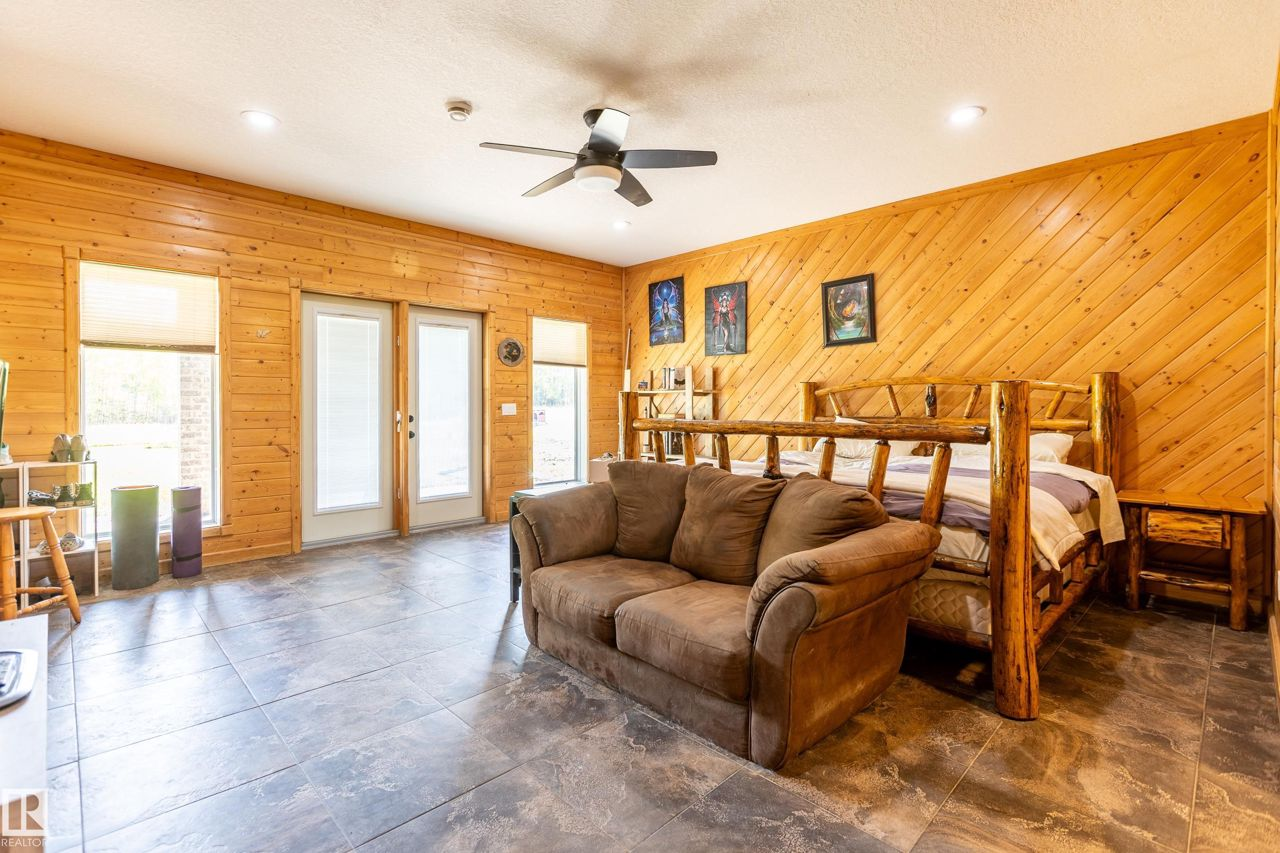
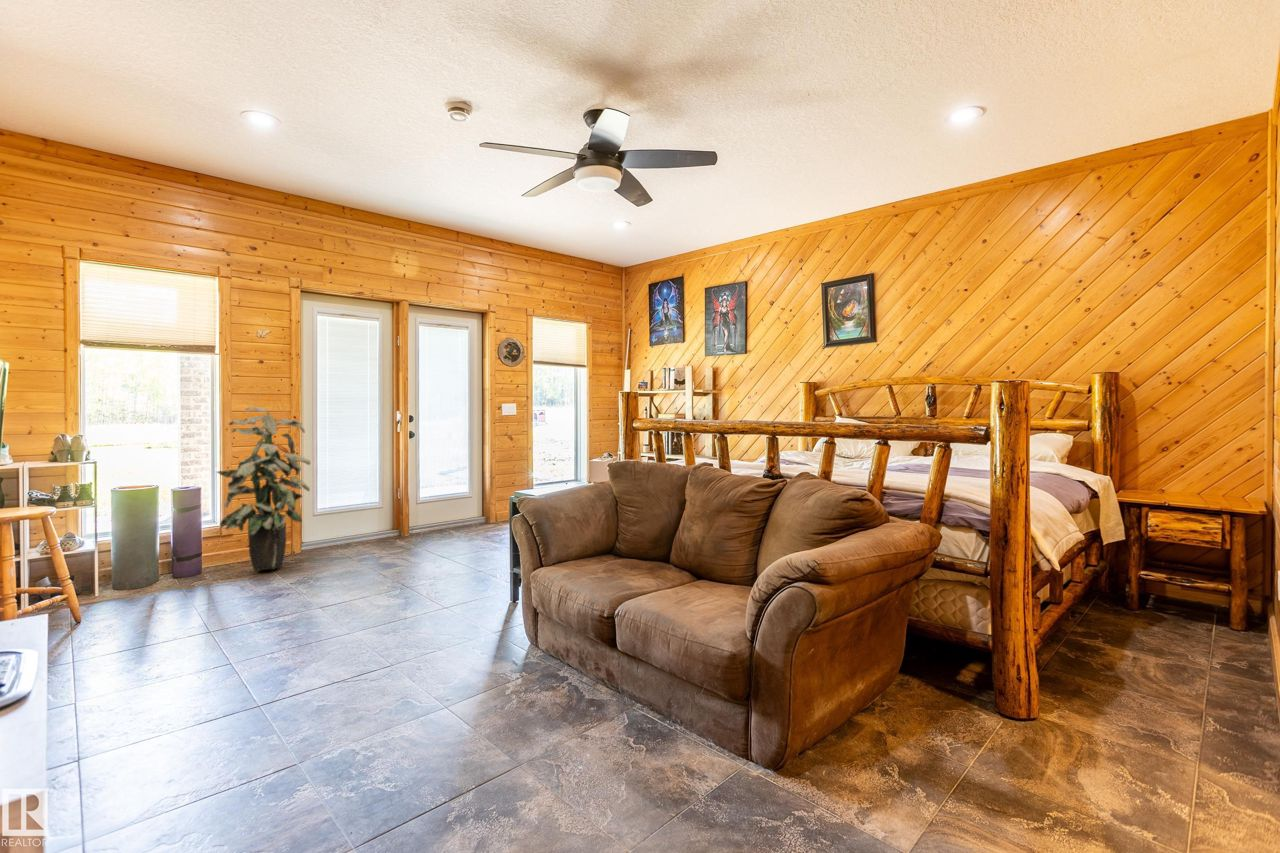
+ indoor plant (263, 488)
